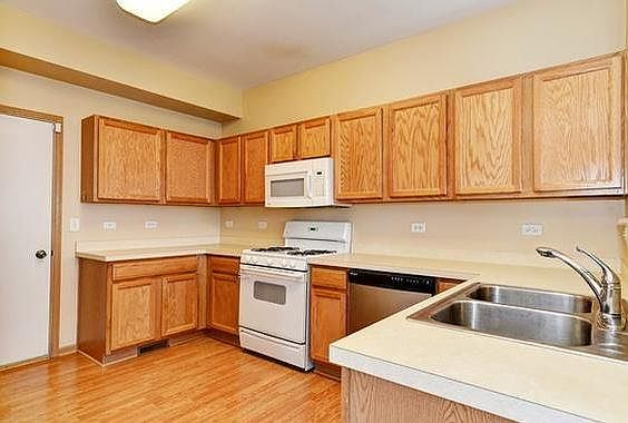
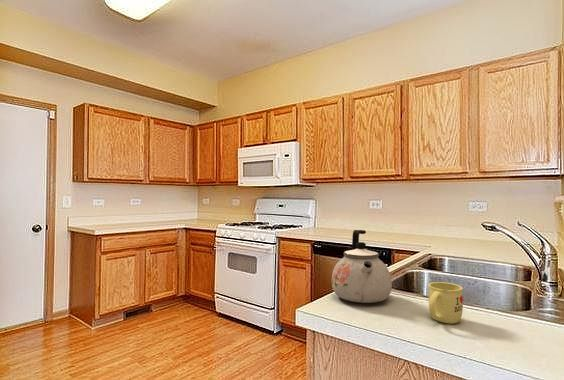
+ kettle (361, 263)
+ mug (443, 304)
